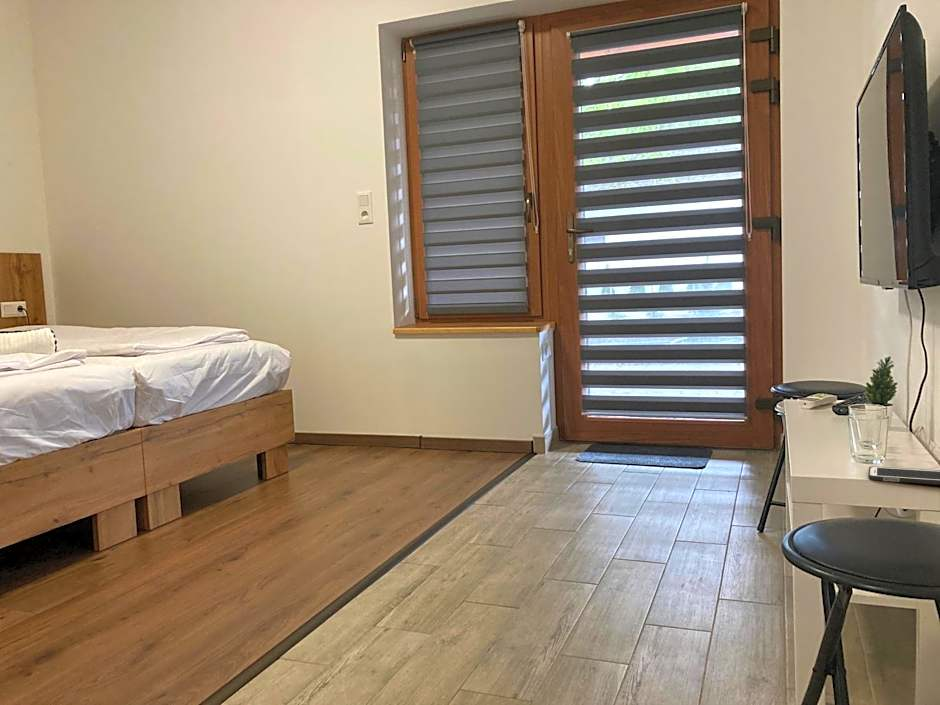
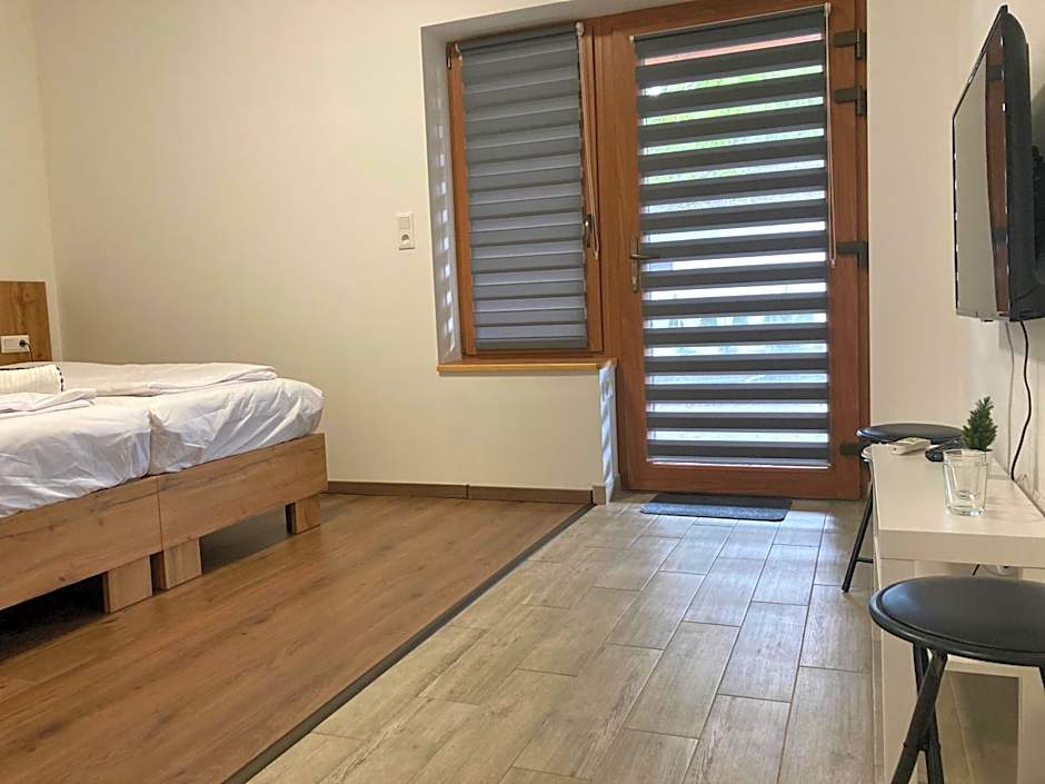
- cell phone (911, 475)
